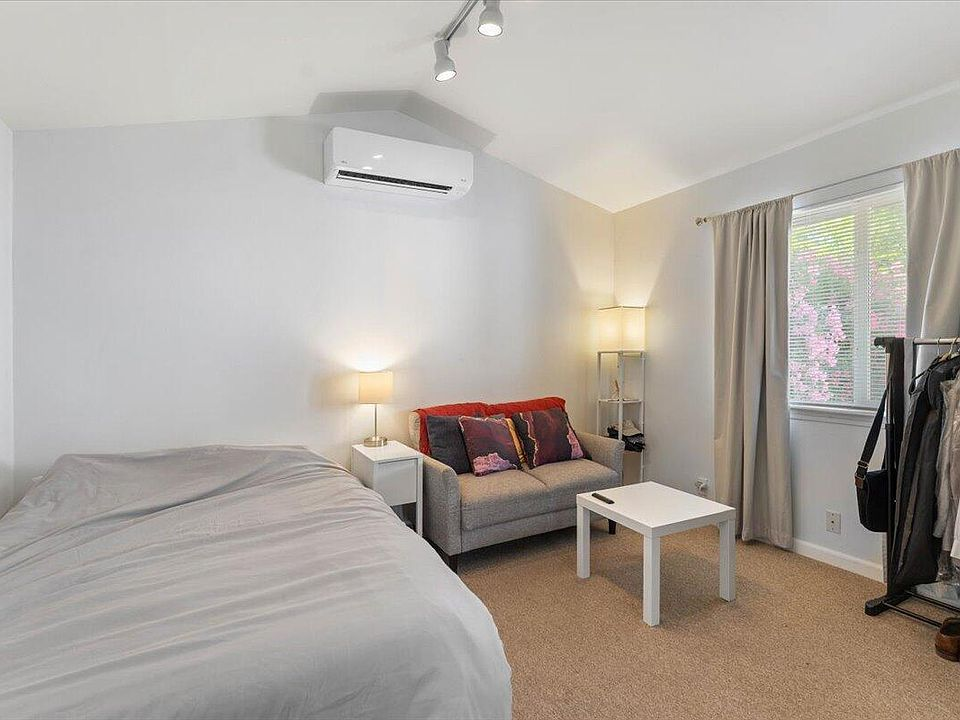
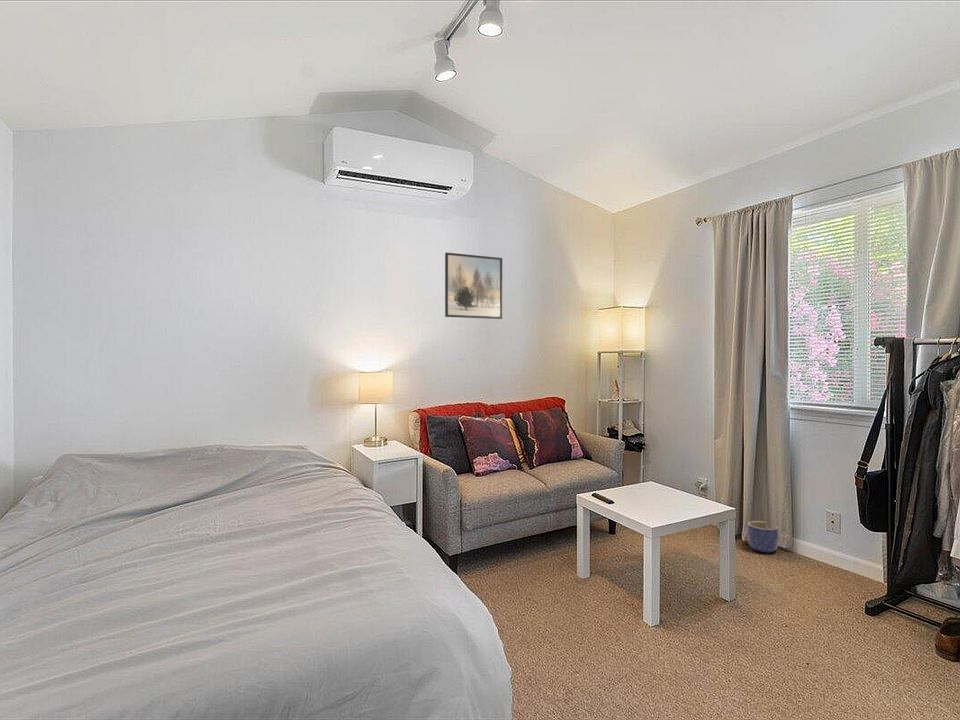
+ planter (762, 537)
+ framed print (474, 286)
